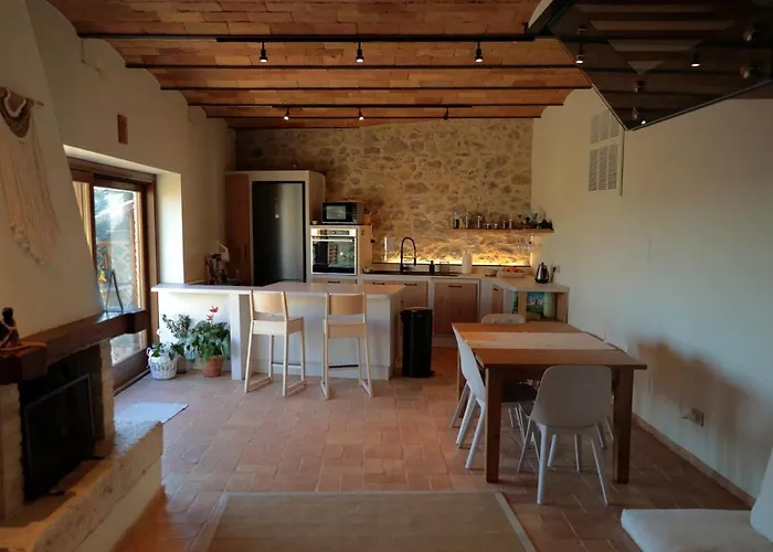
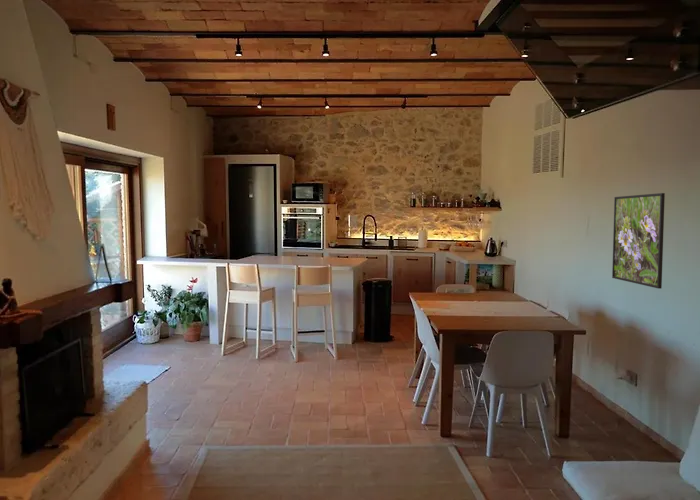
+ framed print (636, 239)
